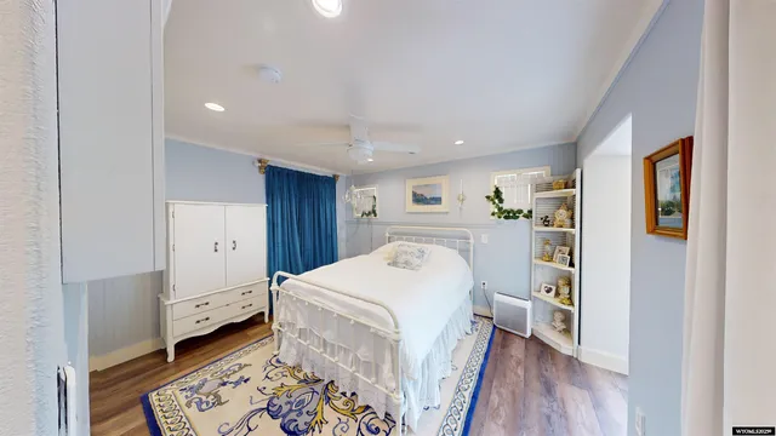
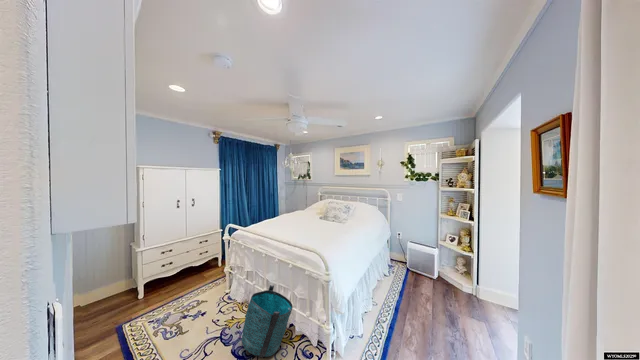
+ storage basket (266, 320)
